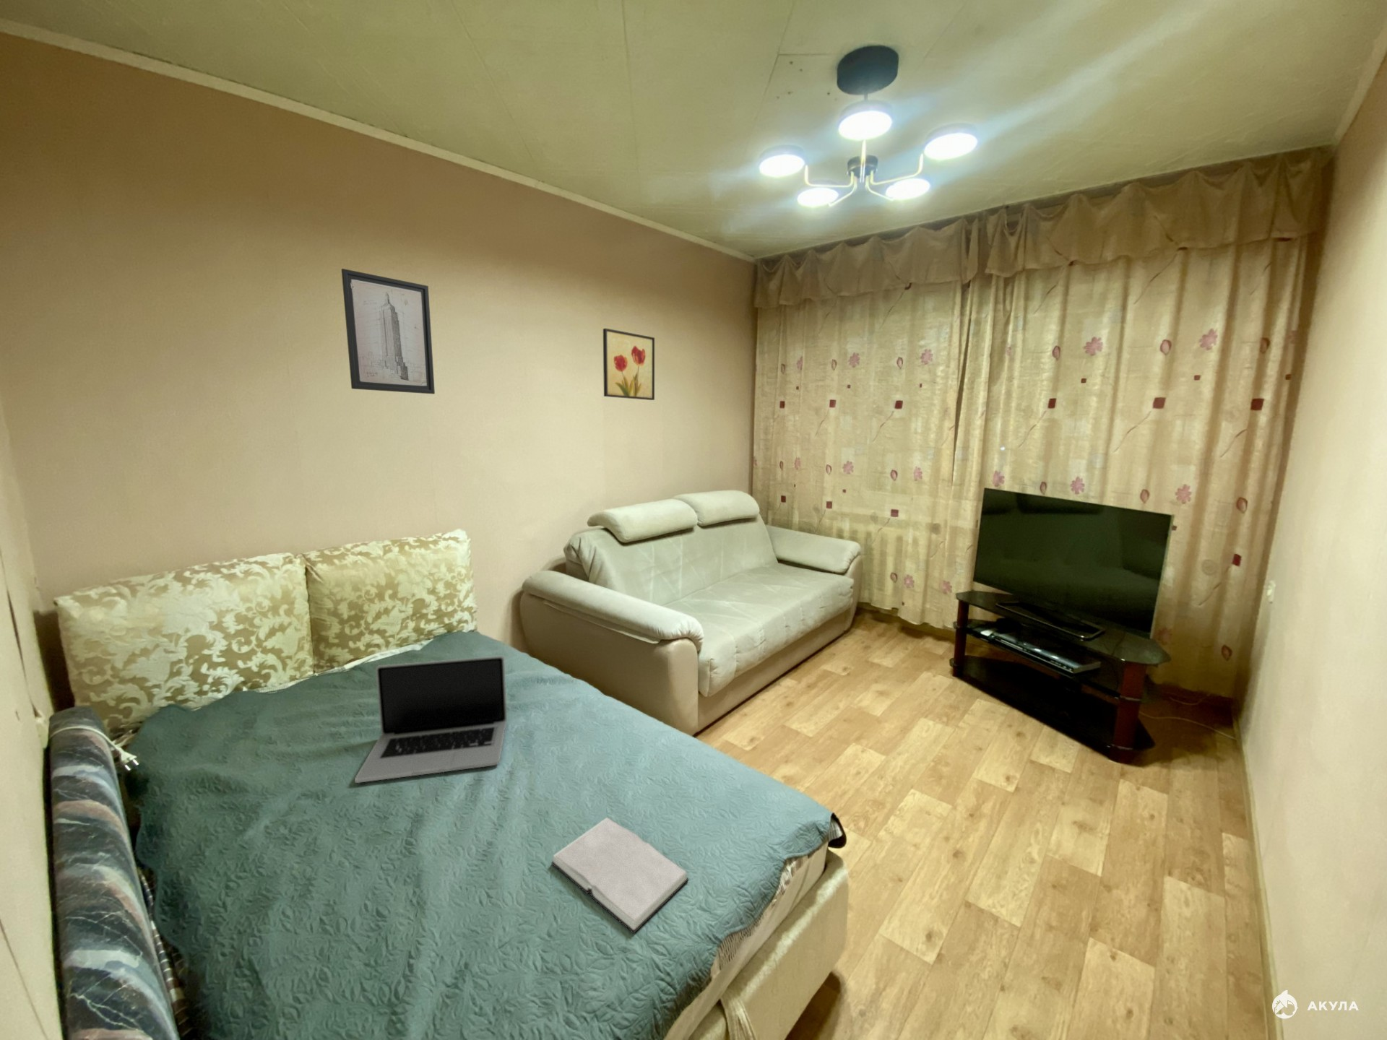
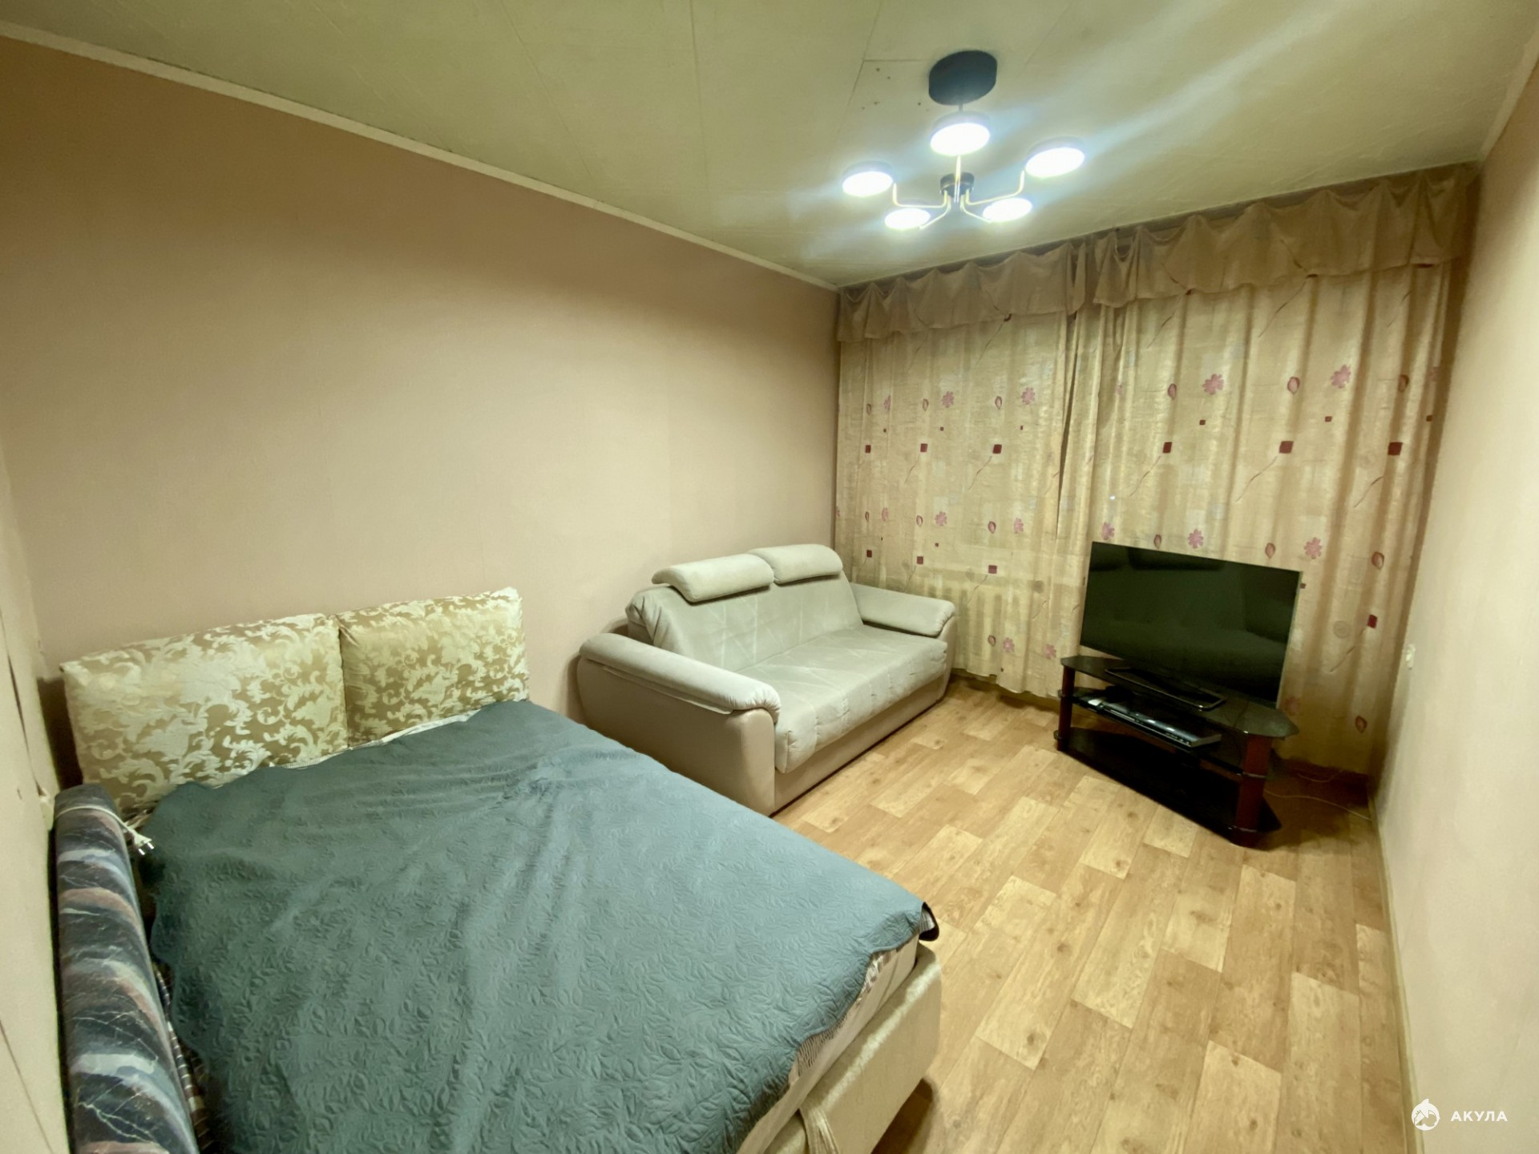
- hardback book (618, 866)
- laptop (436, 714)
- wall art (628, 366)
- wall art (391, 335)
